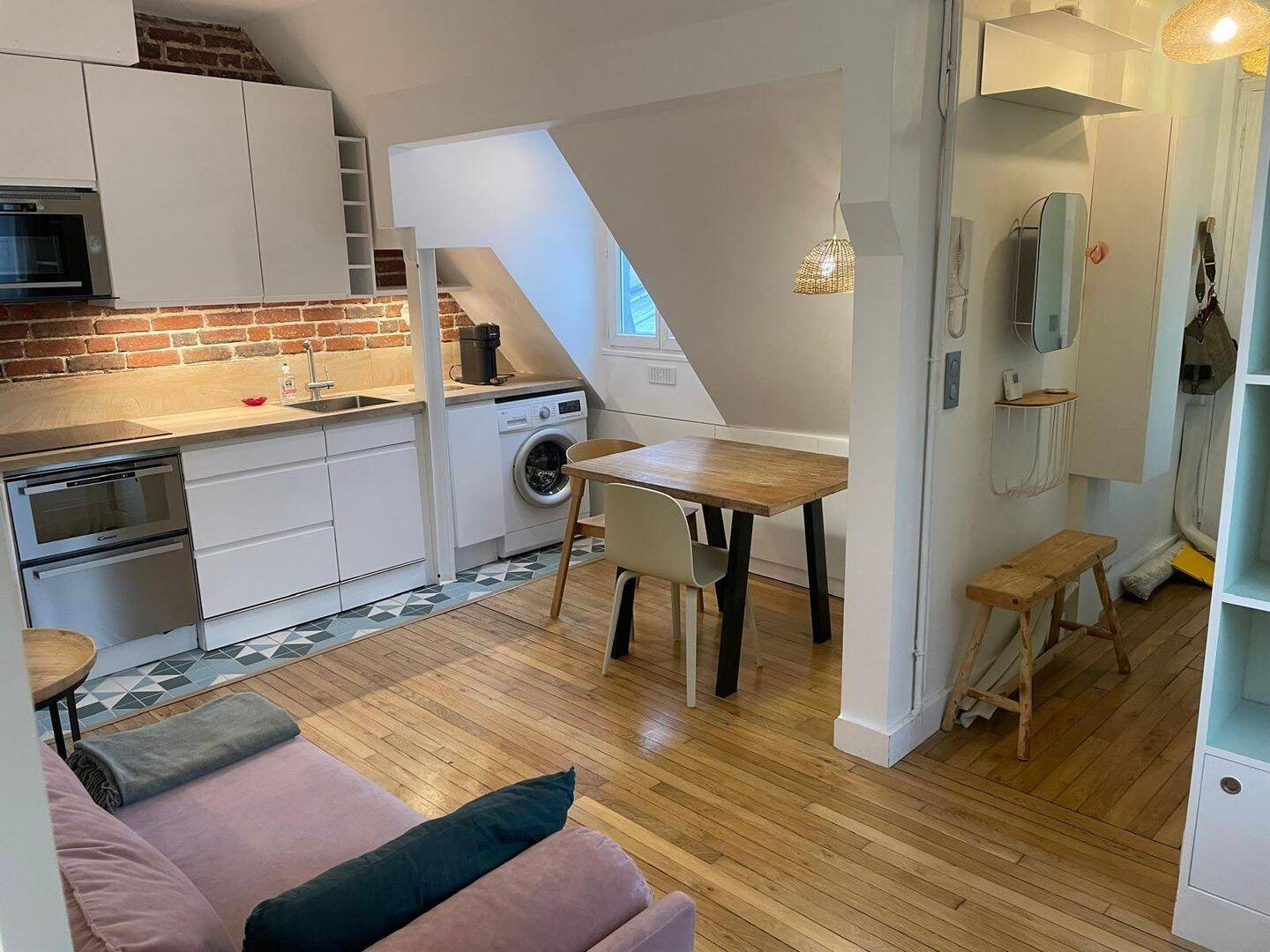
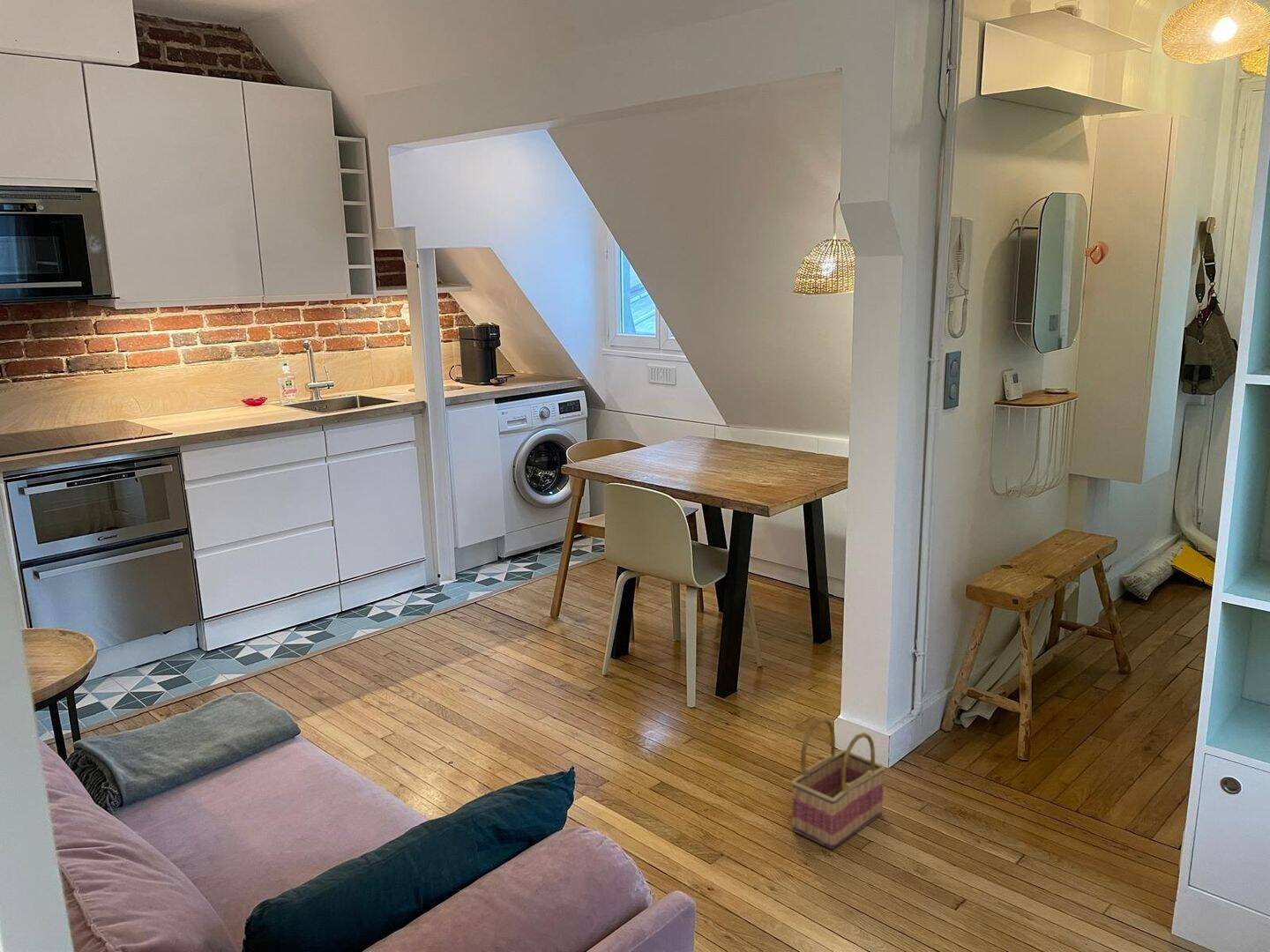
+ basket (838, 774)
